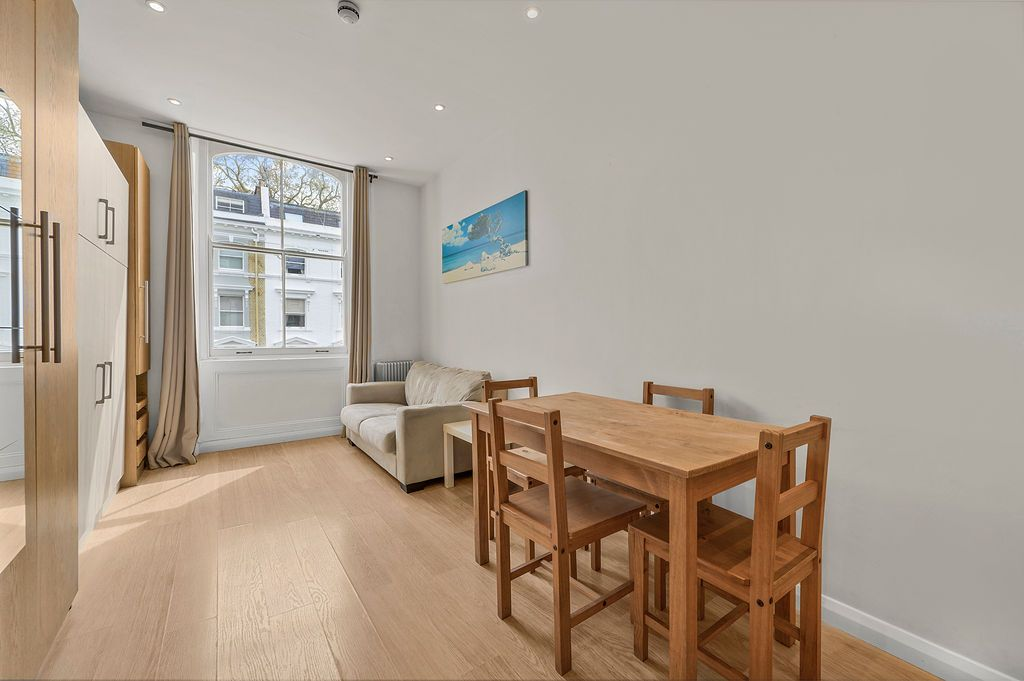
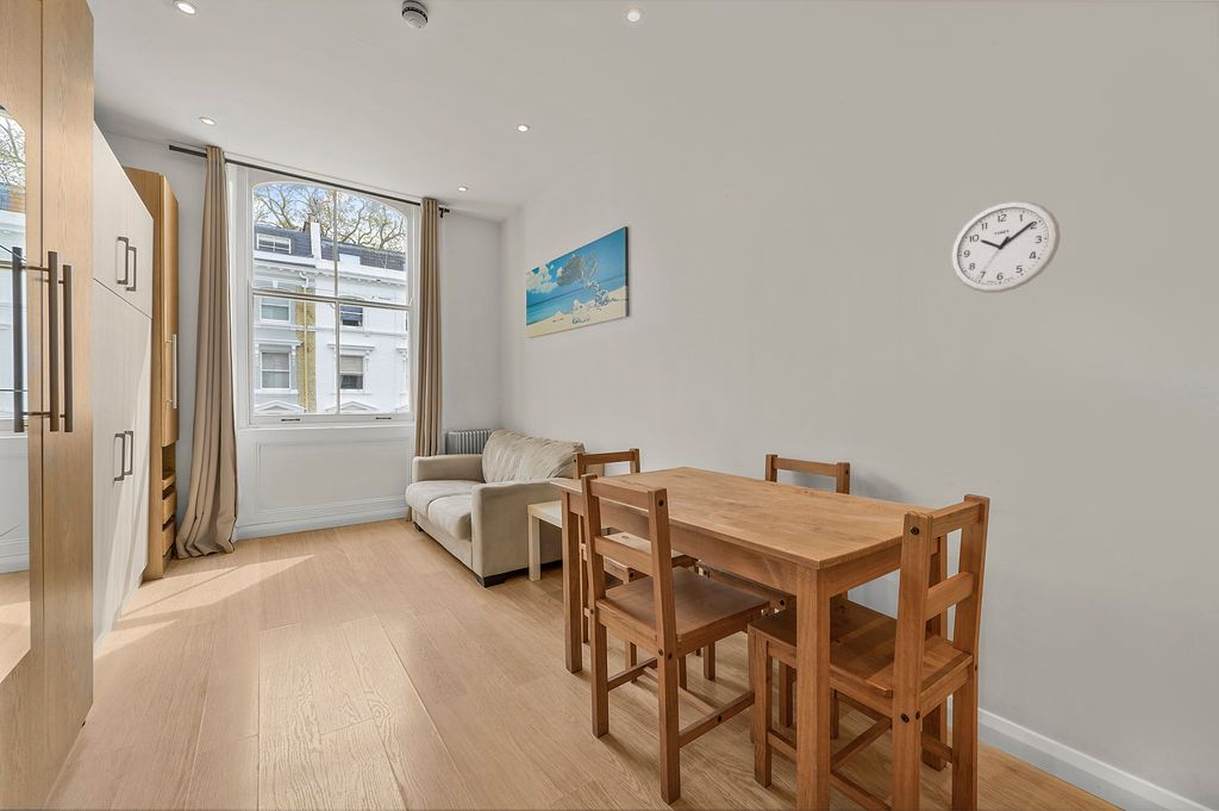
+ wall clock (1000, 247)
